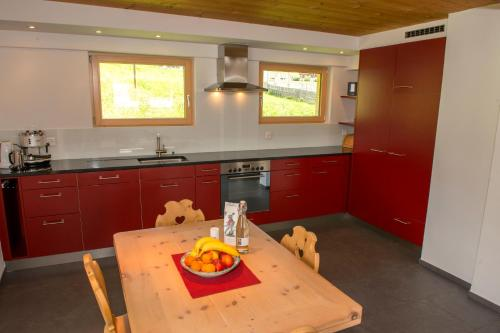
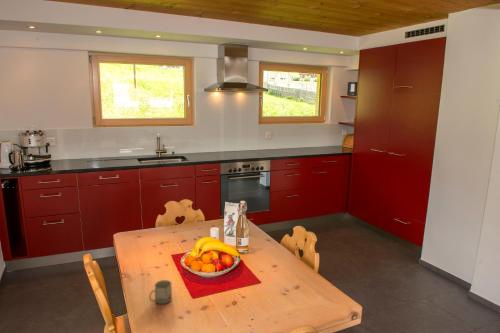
+ cup (160, 293)
